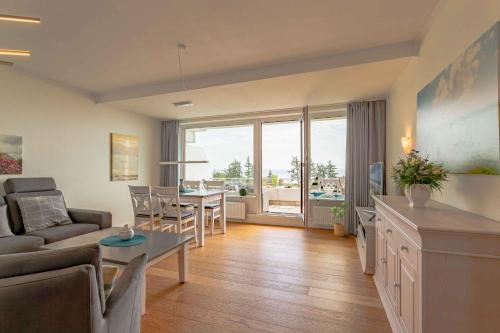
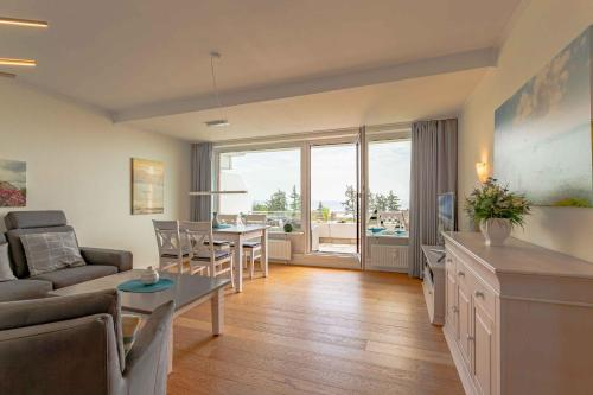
- house plant (340, 219)
